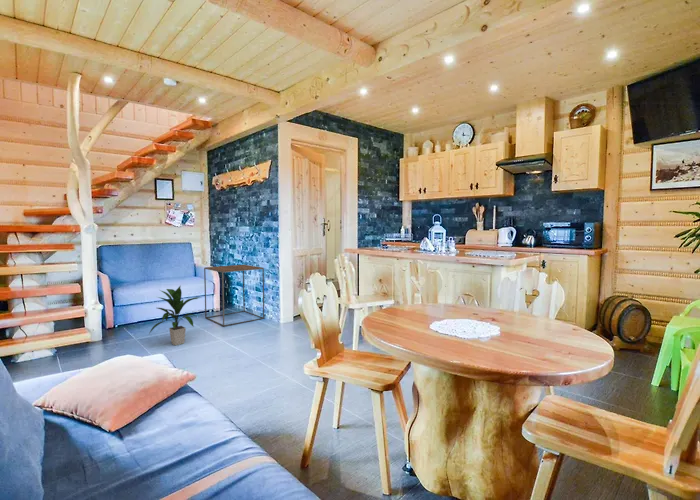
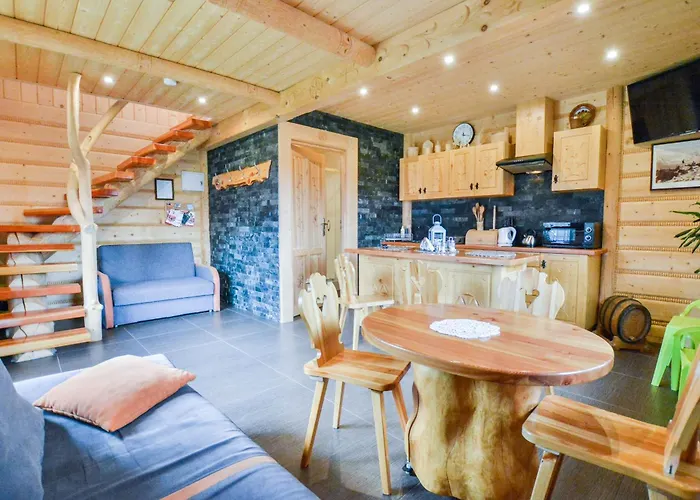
- side table (243, 293)
- indoor plant (175, 314)
